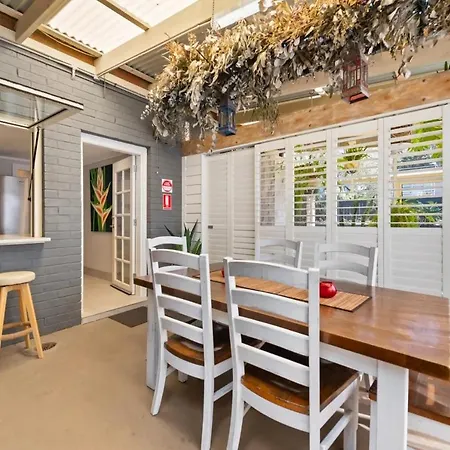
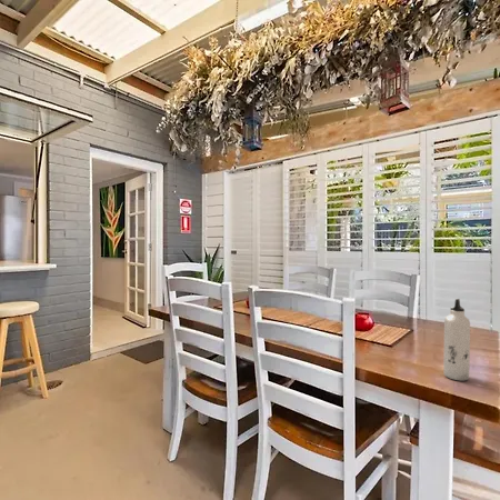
+ water bottle (457, 338)
